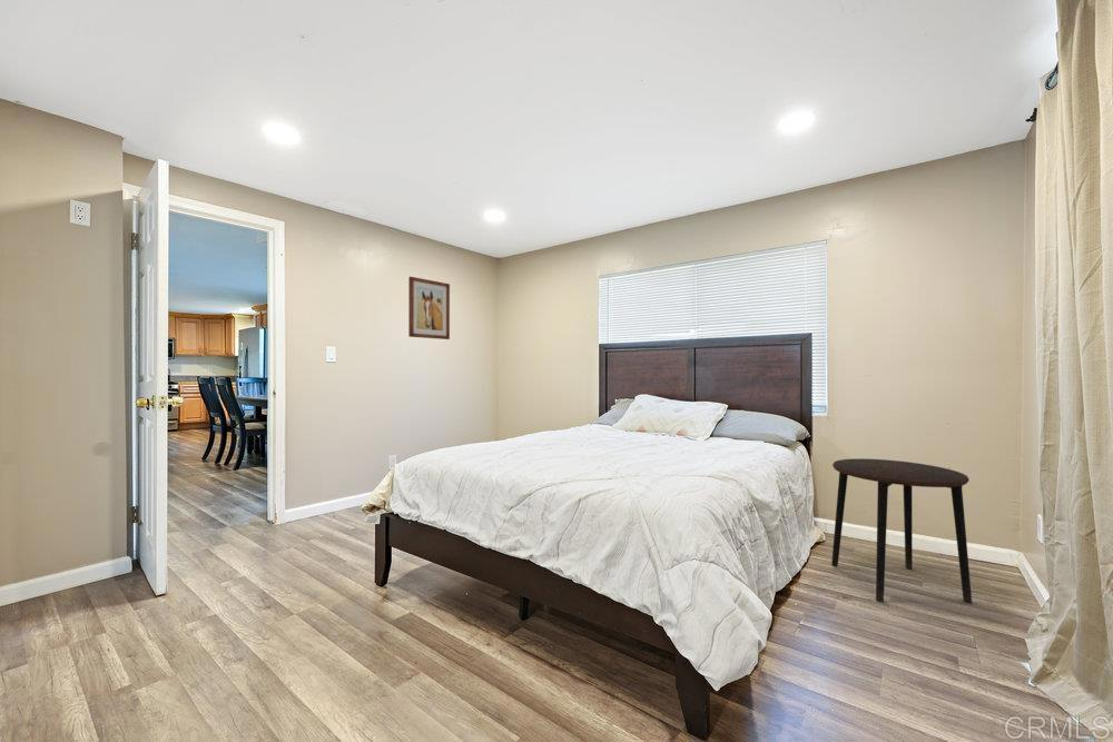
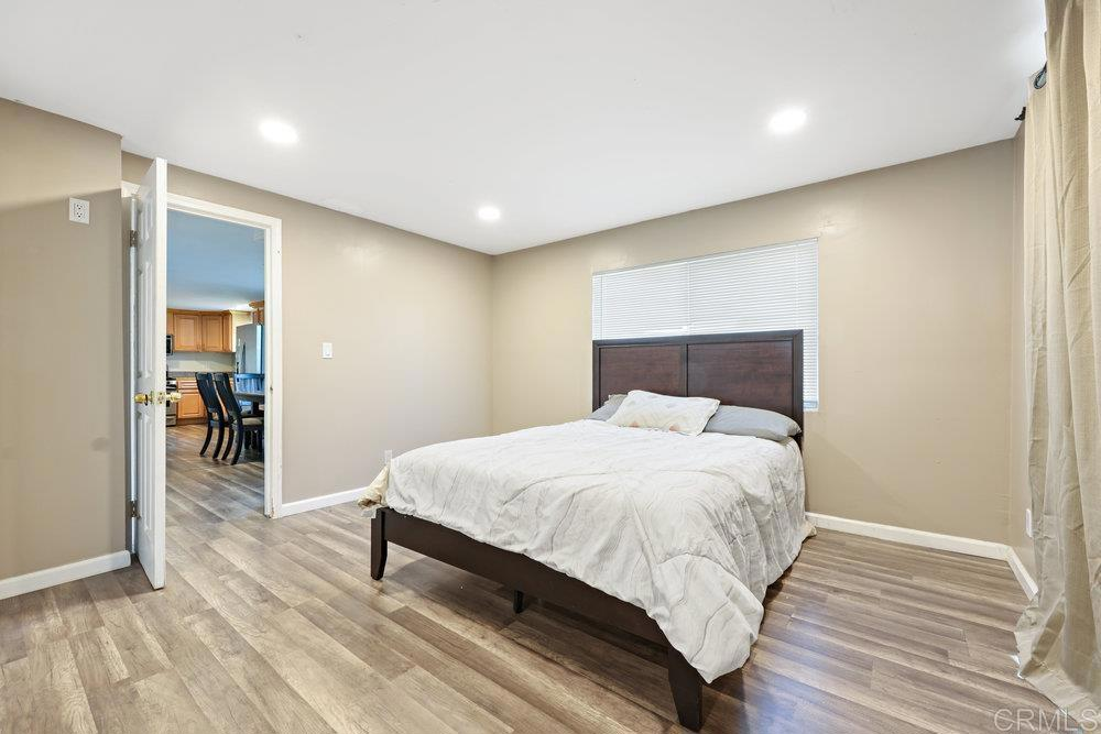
- side table (904, 524)
- wall art (430, 309)
